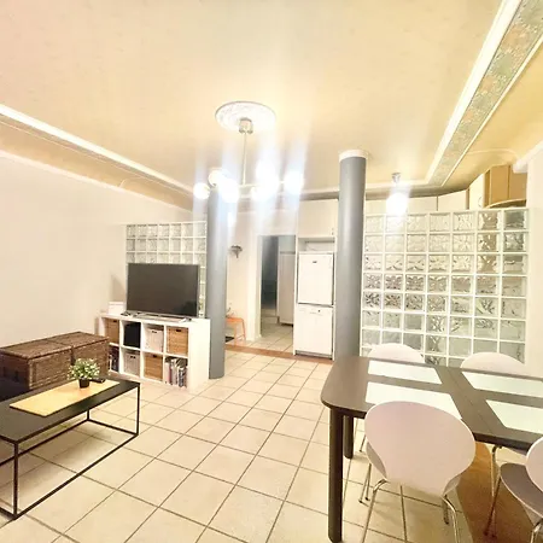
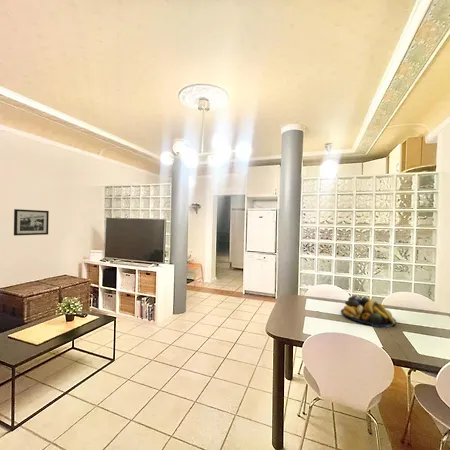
+ picture frame (32, 222)
+ fruit bowl (367, 308)
